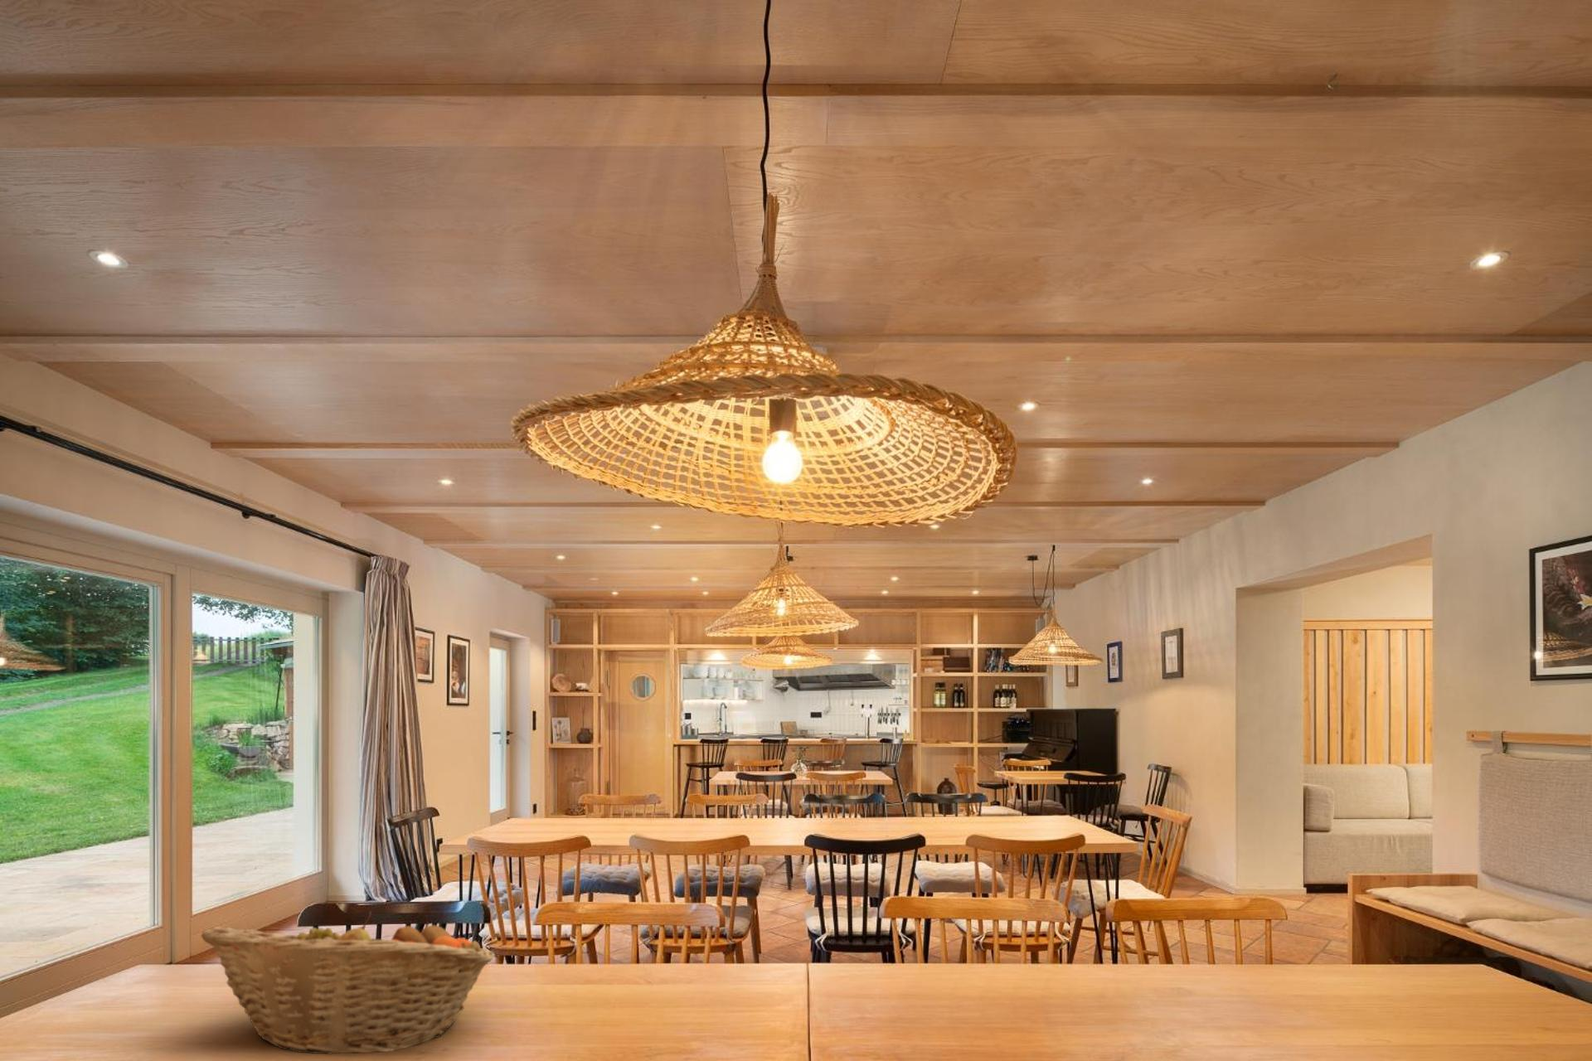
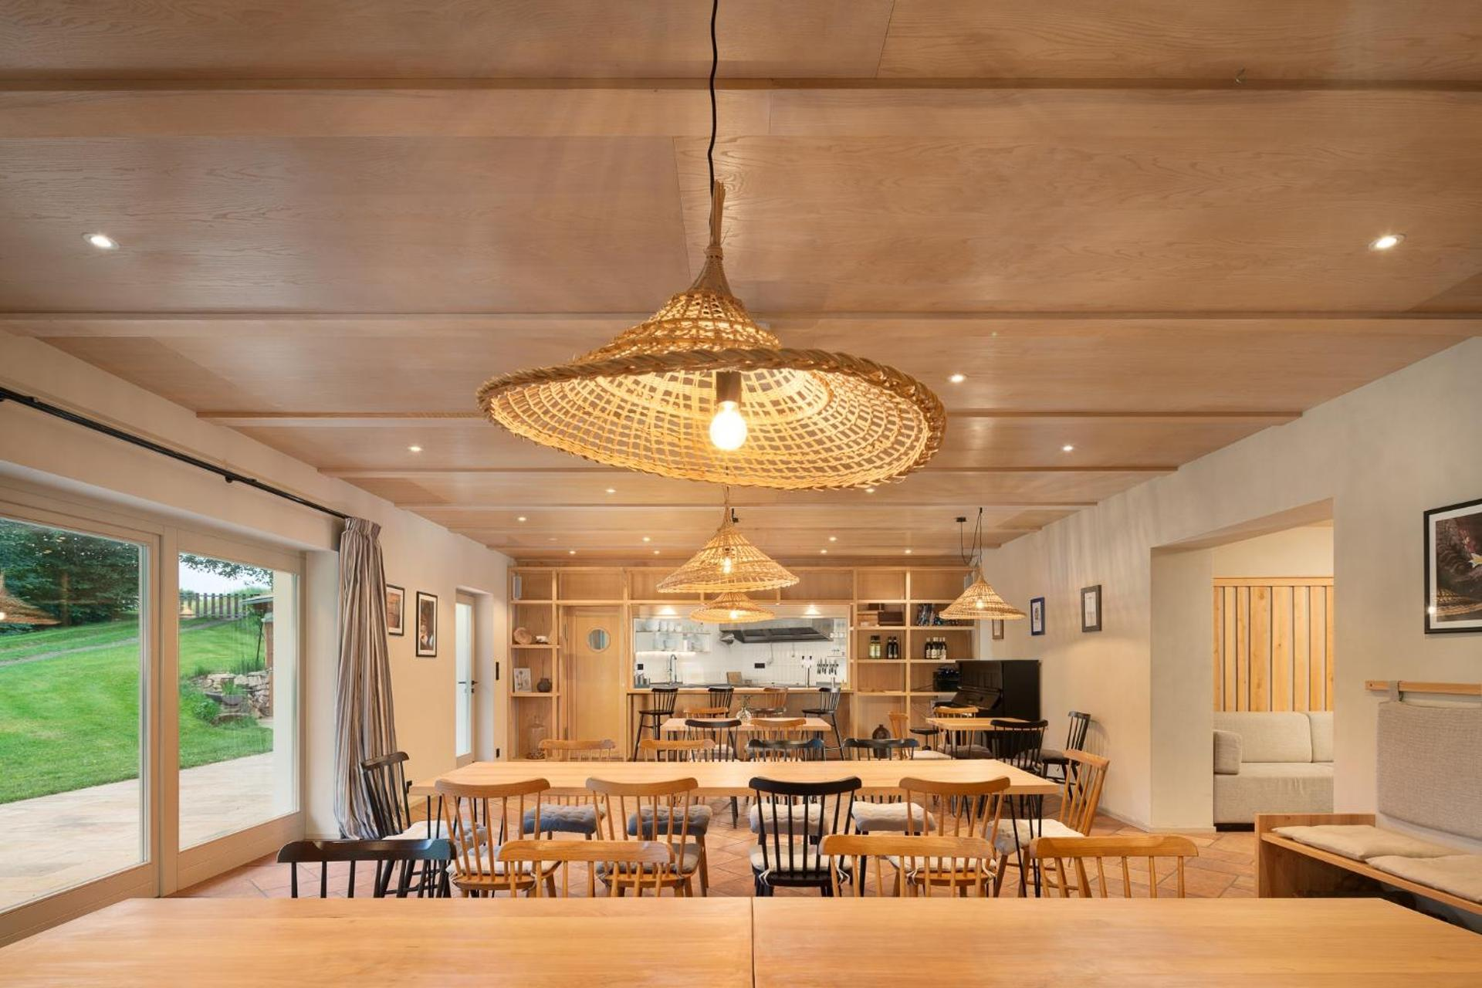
- fruit basket (349, 967)
